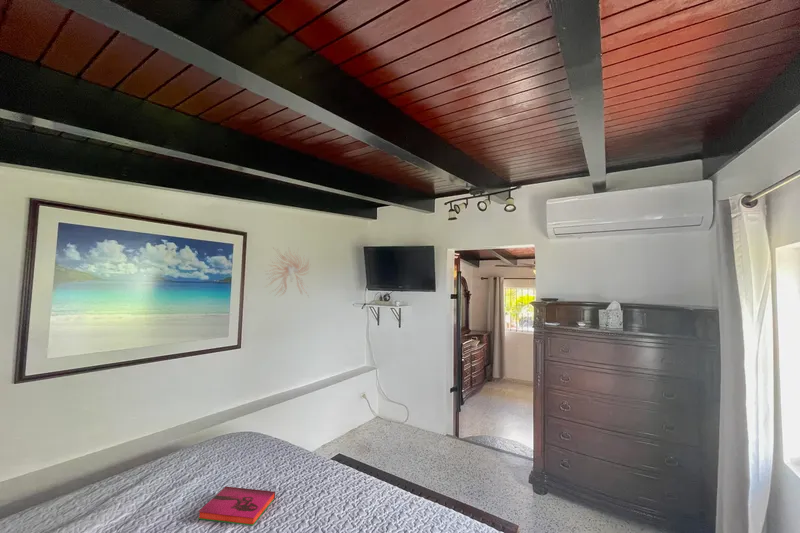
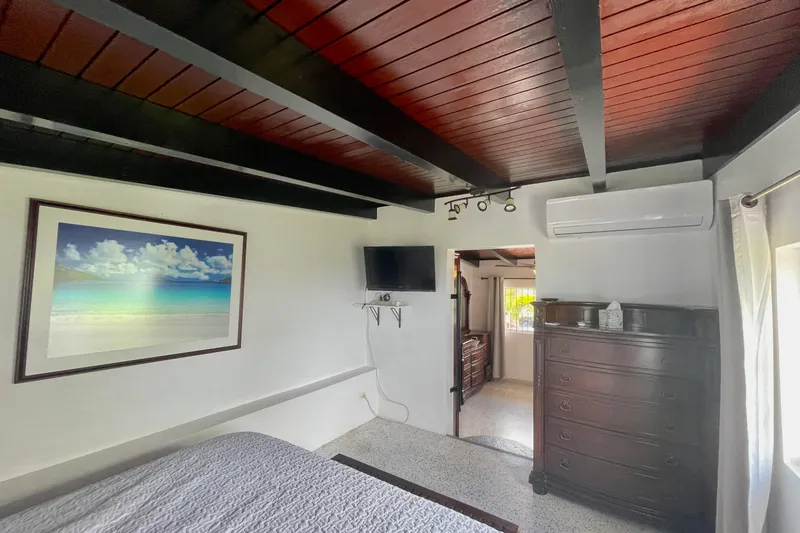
- wall sculpture (289, 272)
- hardback book (238, 504)
